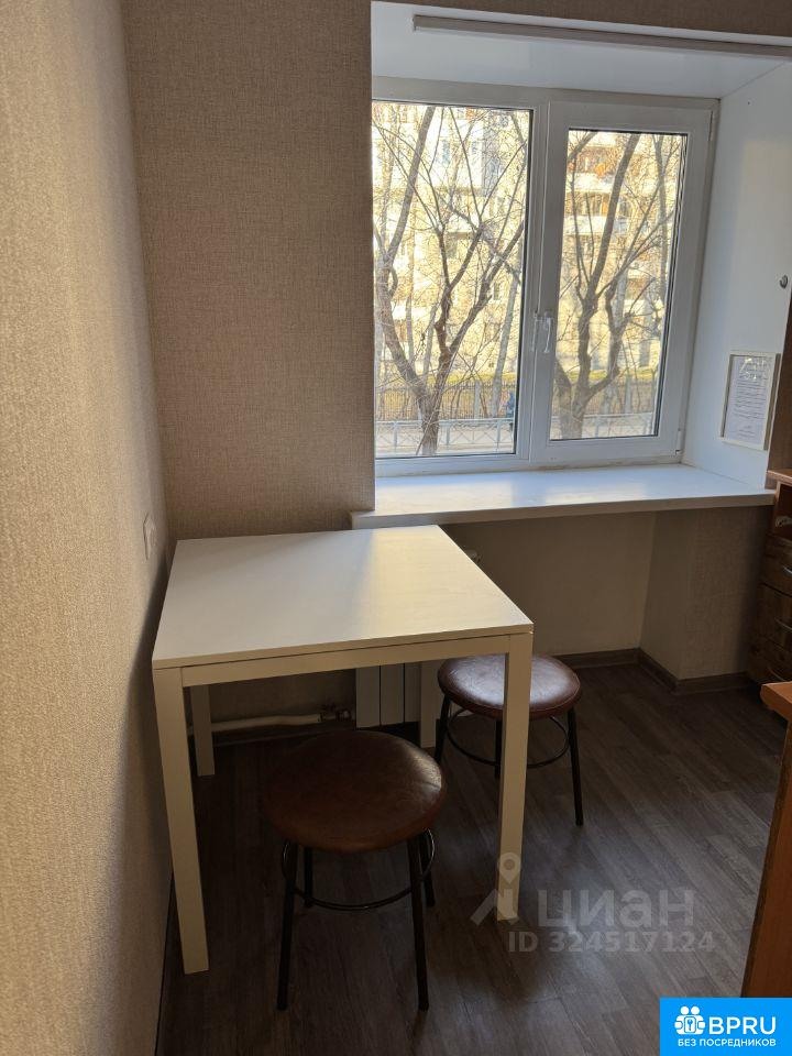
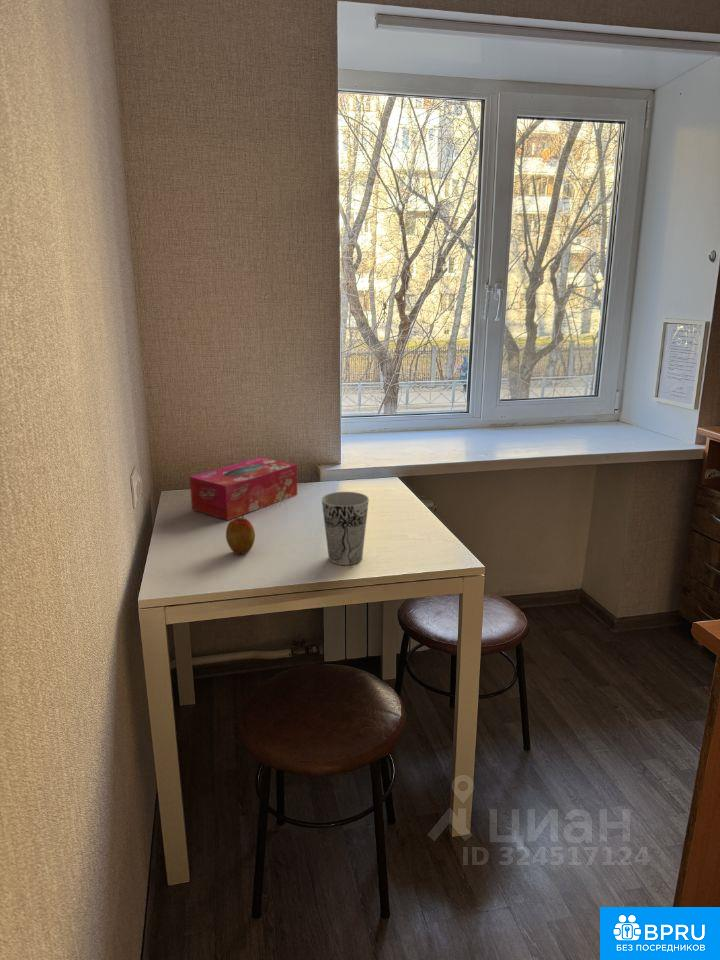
+ apple (240, 532)
+ cup (345, 528)
+ tissue box (245, 486)
